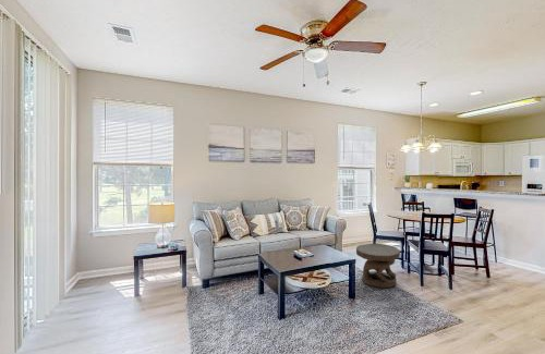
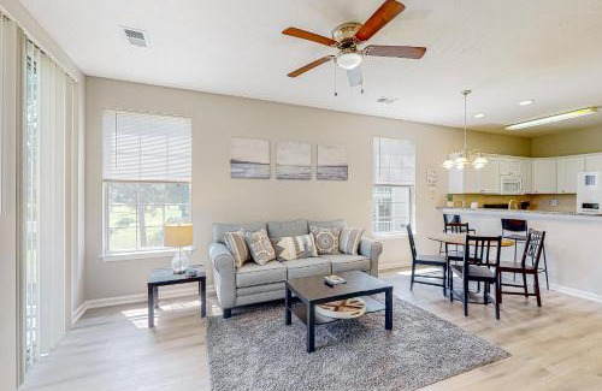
- carved stool (378, 265)
